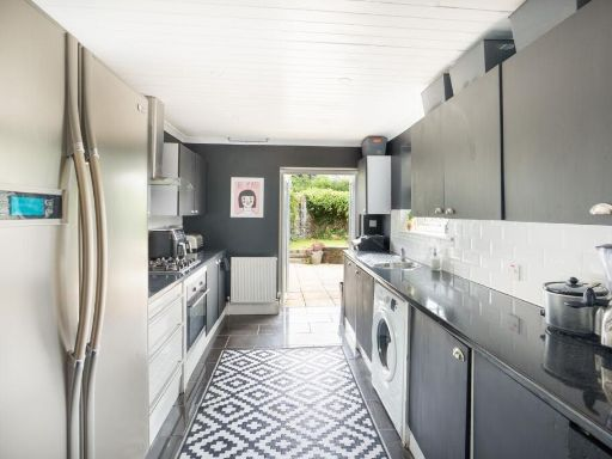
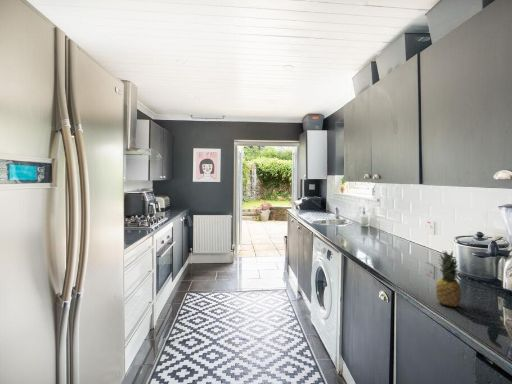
+ fruit (448, 277)
